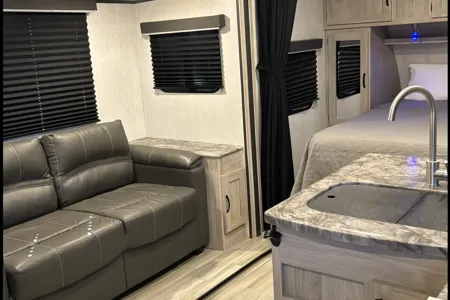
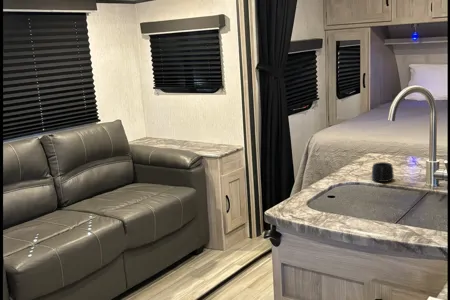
+ mug (382, 172)
